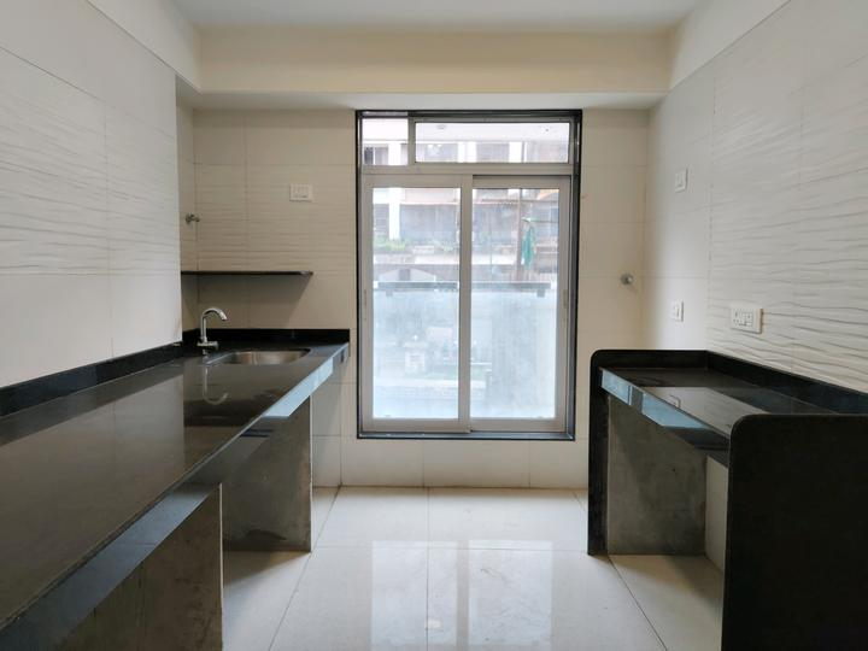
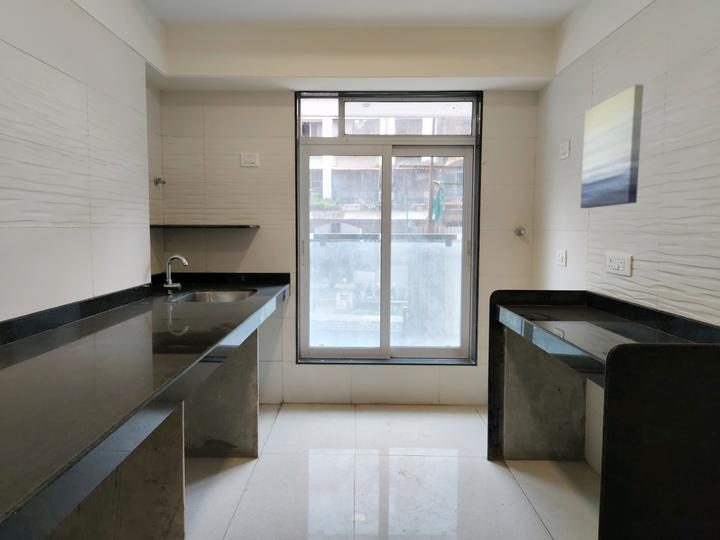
+ wall art (608, 152)
